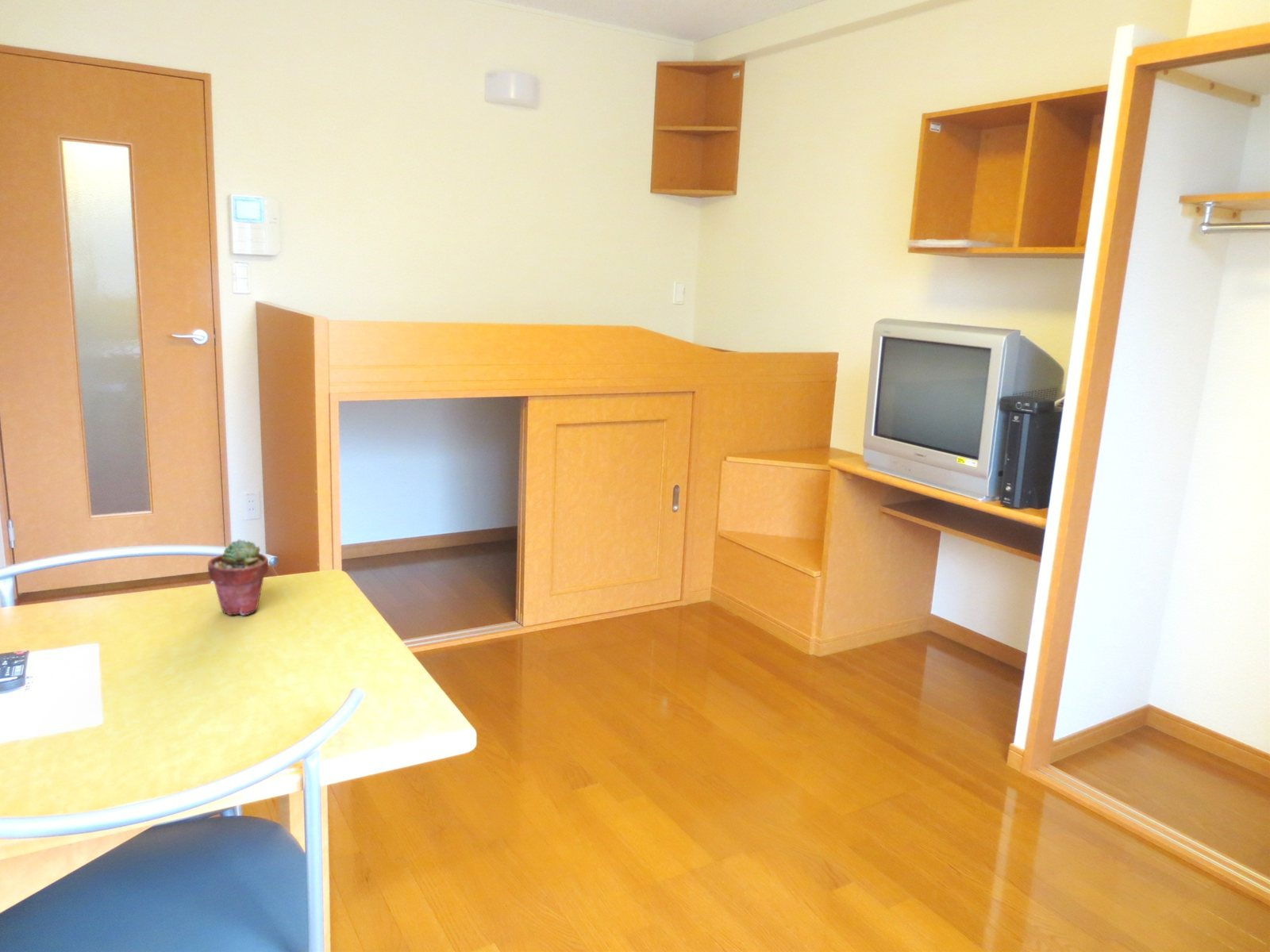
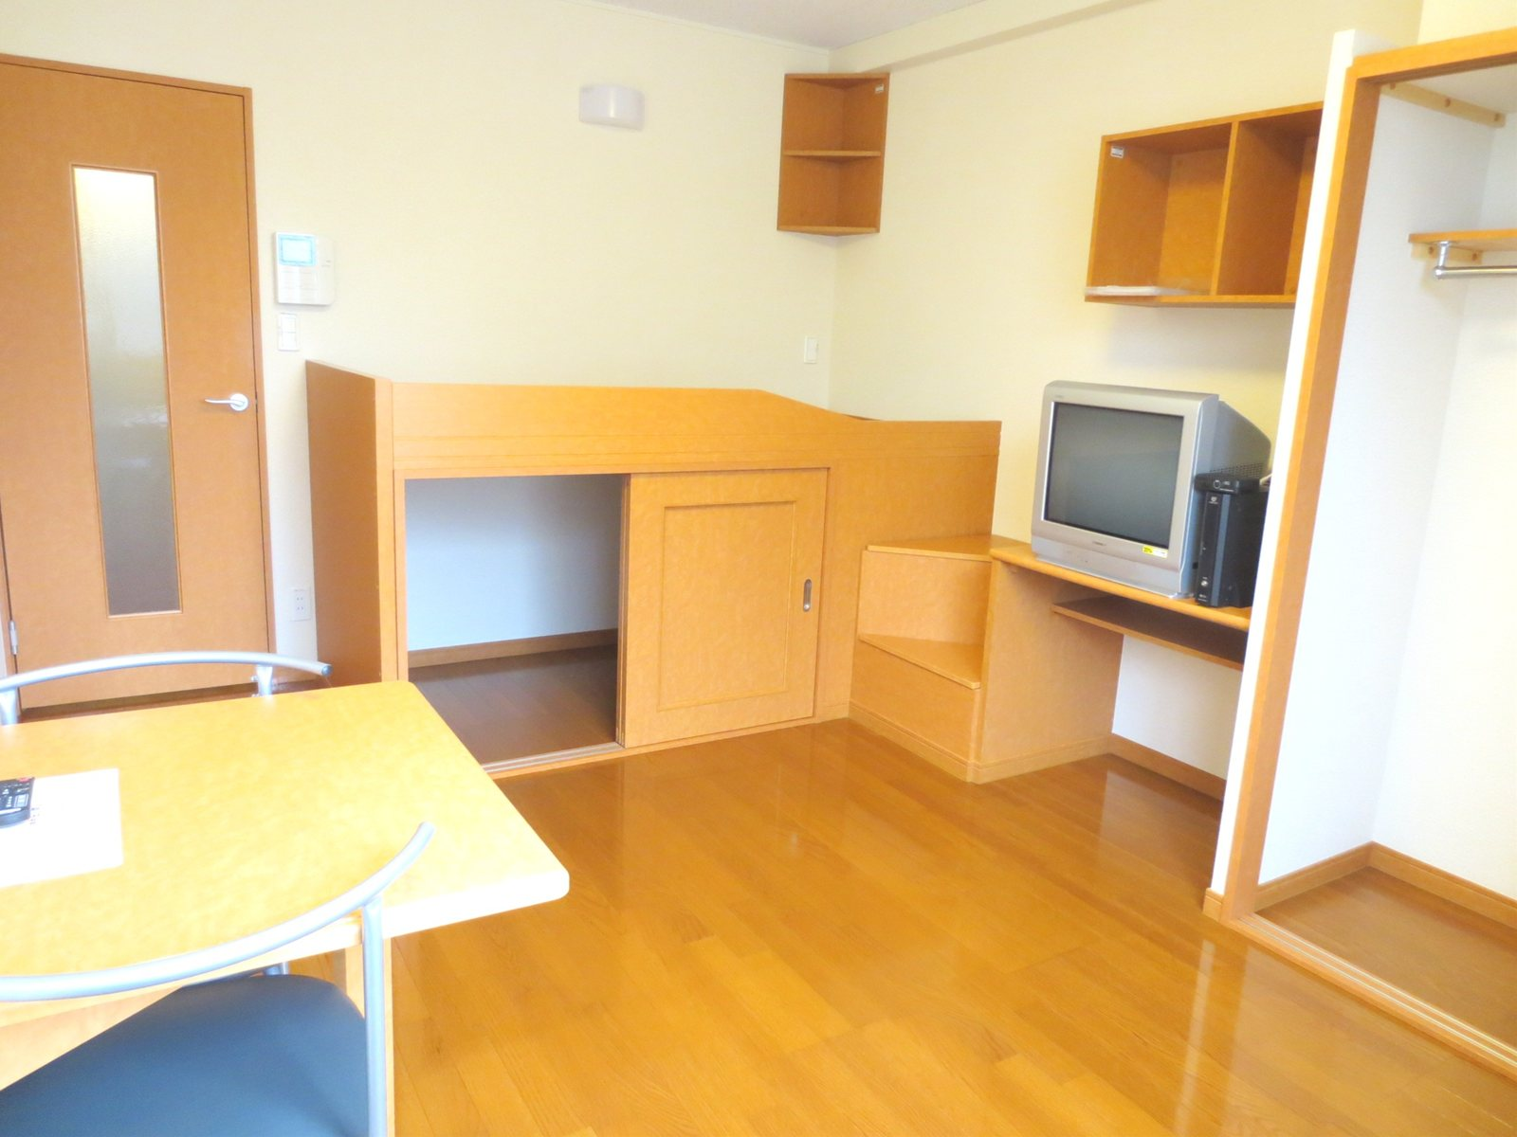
- potted succulent (238, 574)
